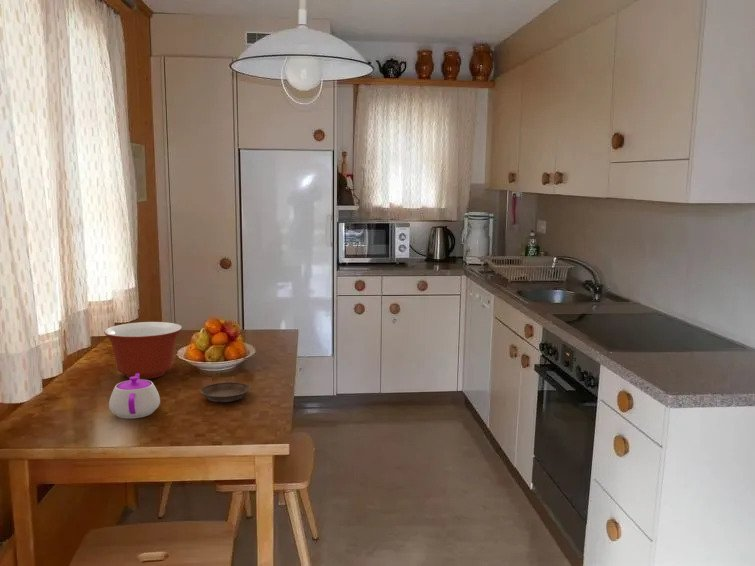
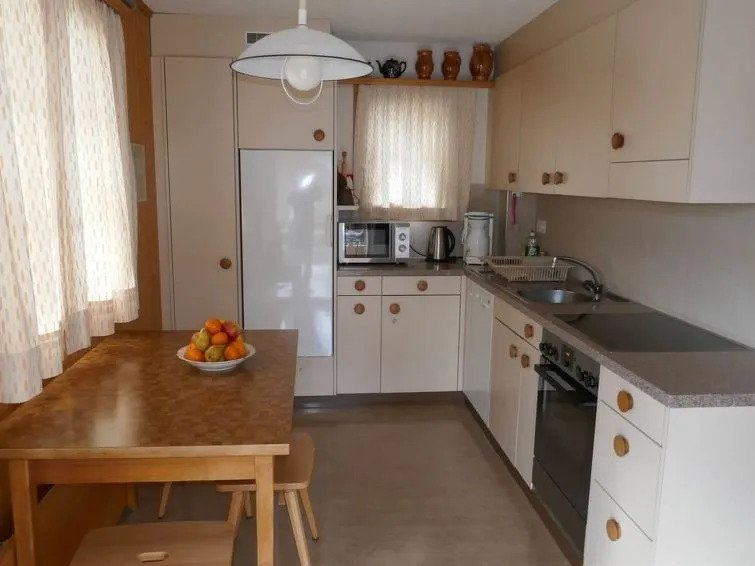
- teapot (134, 394)
- saucer (225, 393)
- mixing bowl (144, 351)
